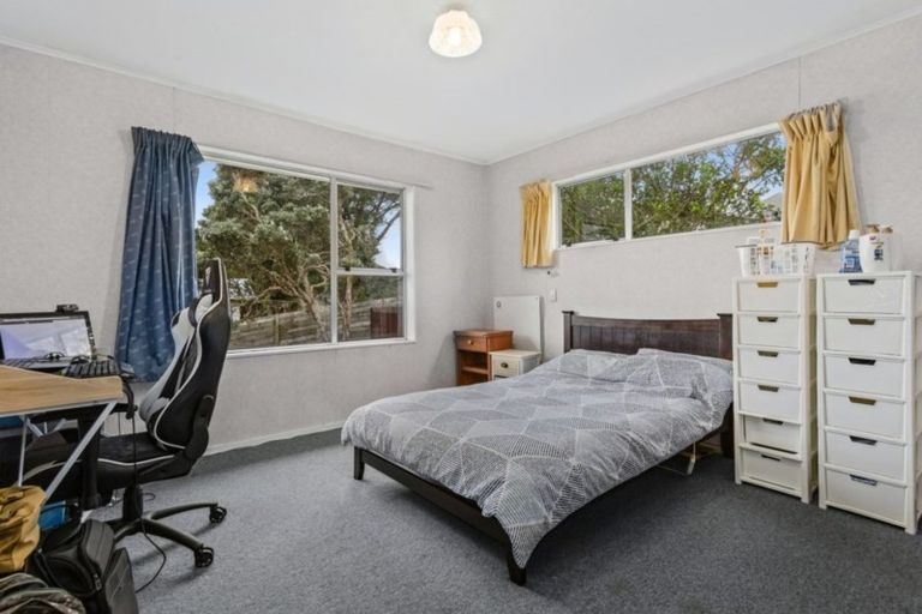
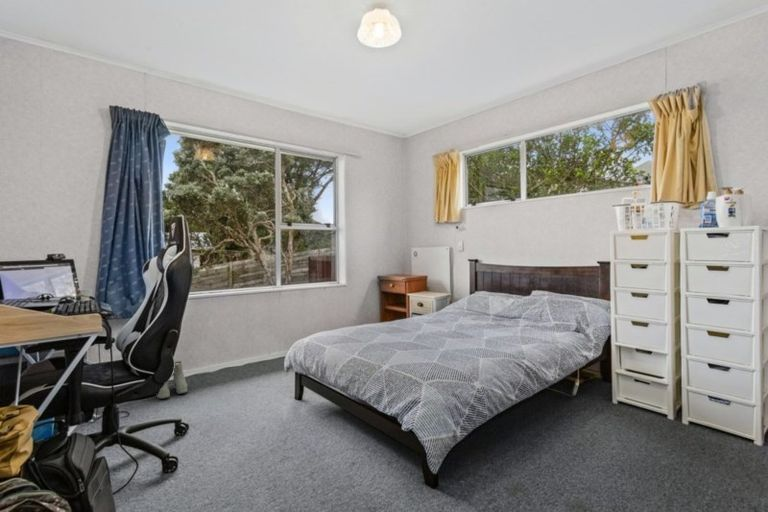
+ boots (173, 378)
